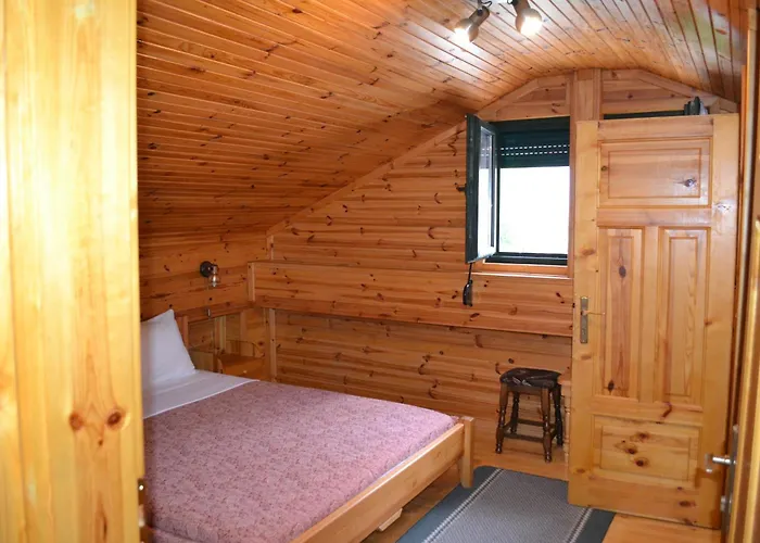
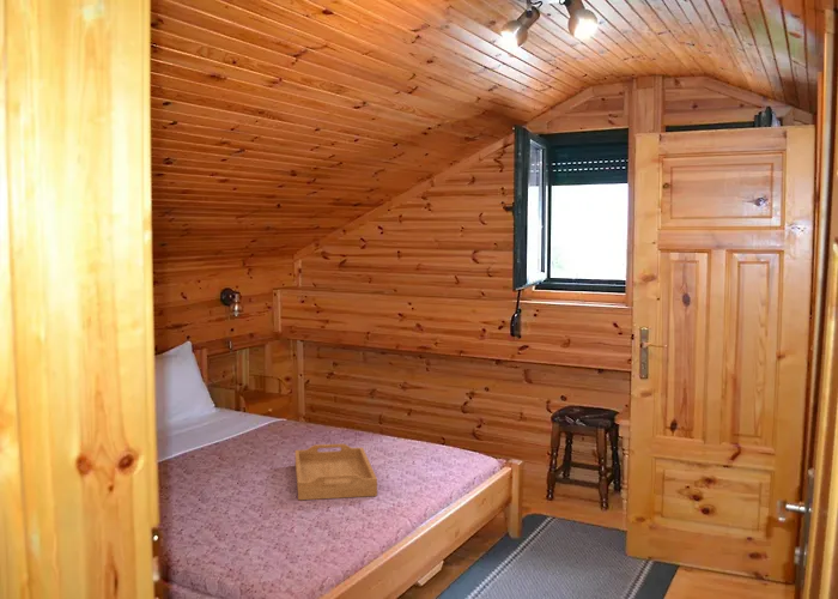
+ serving tray (333, 468)
